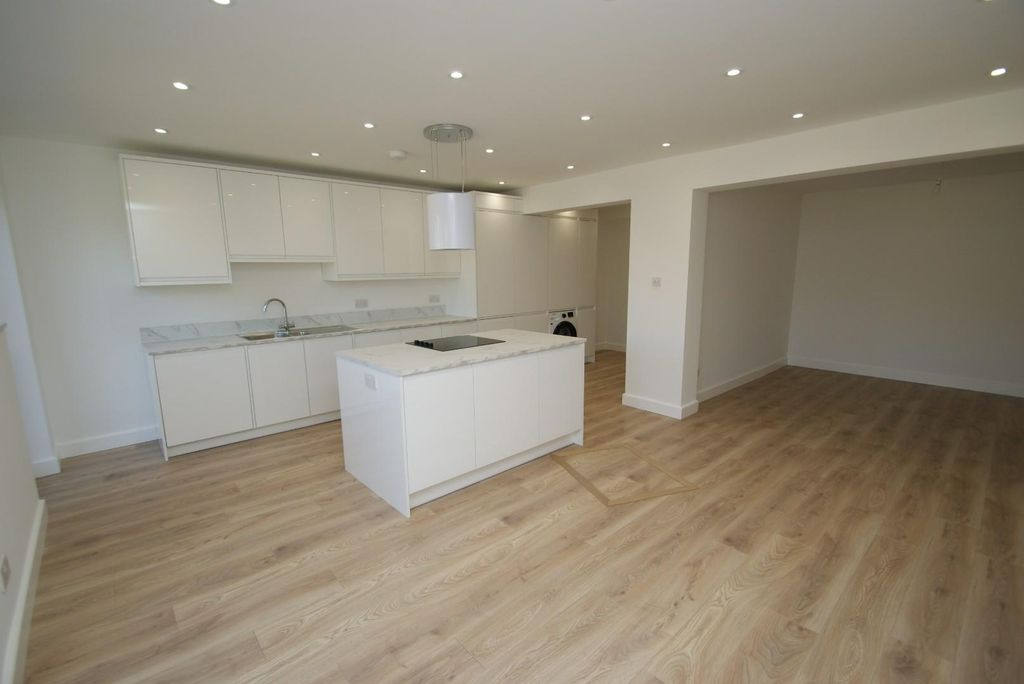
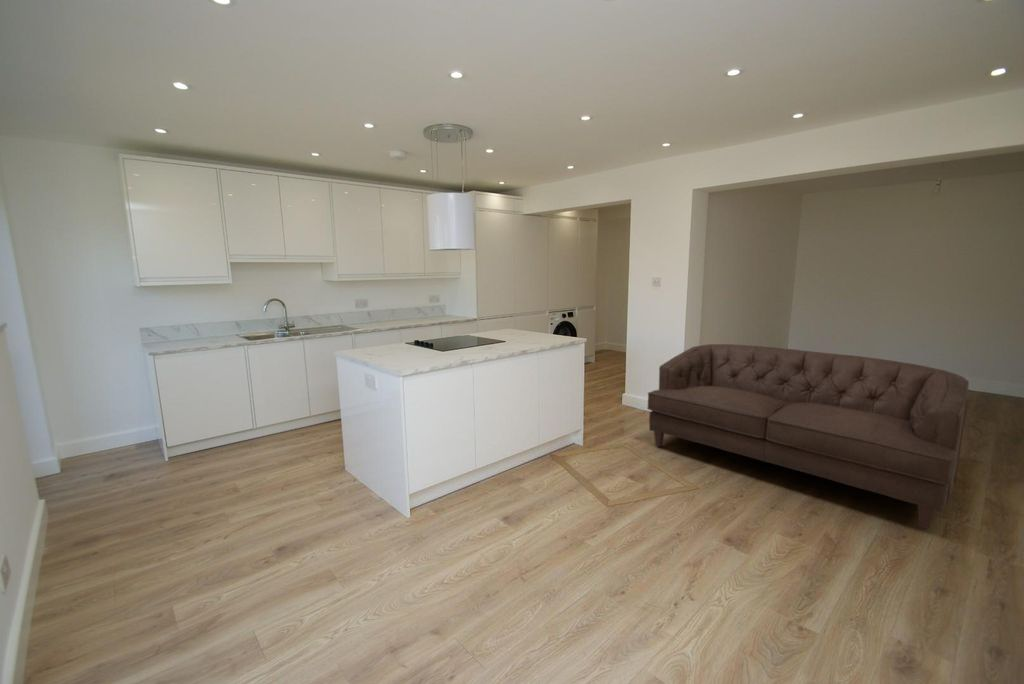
+ sofa (787, 412)
